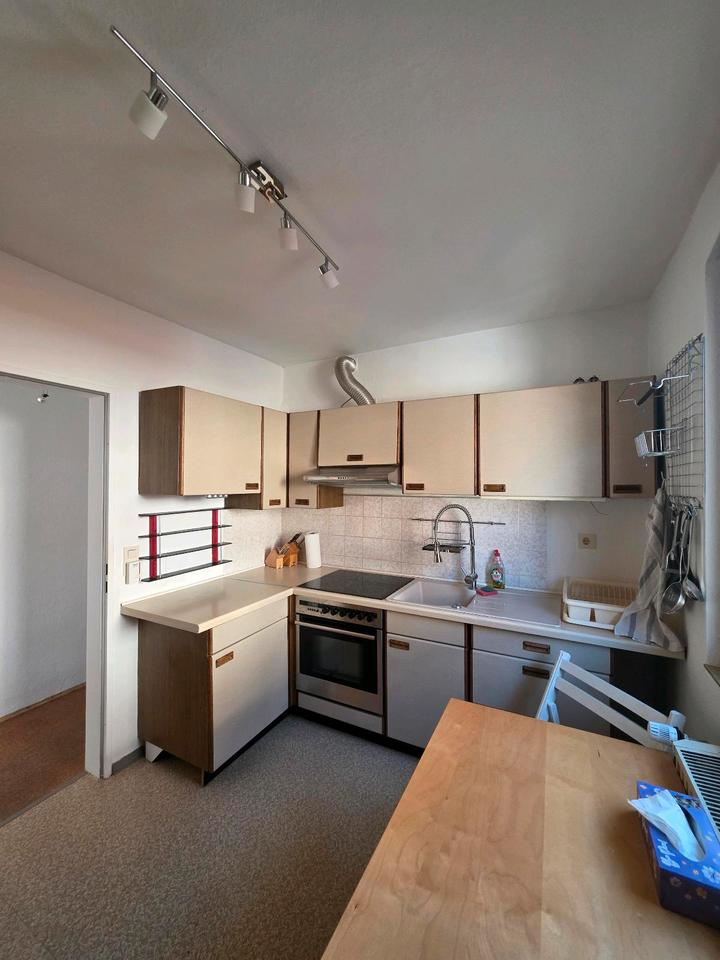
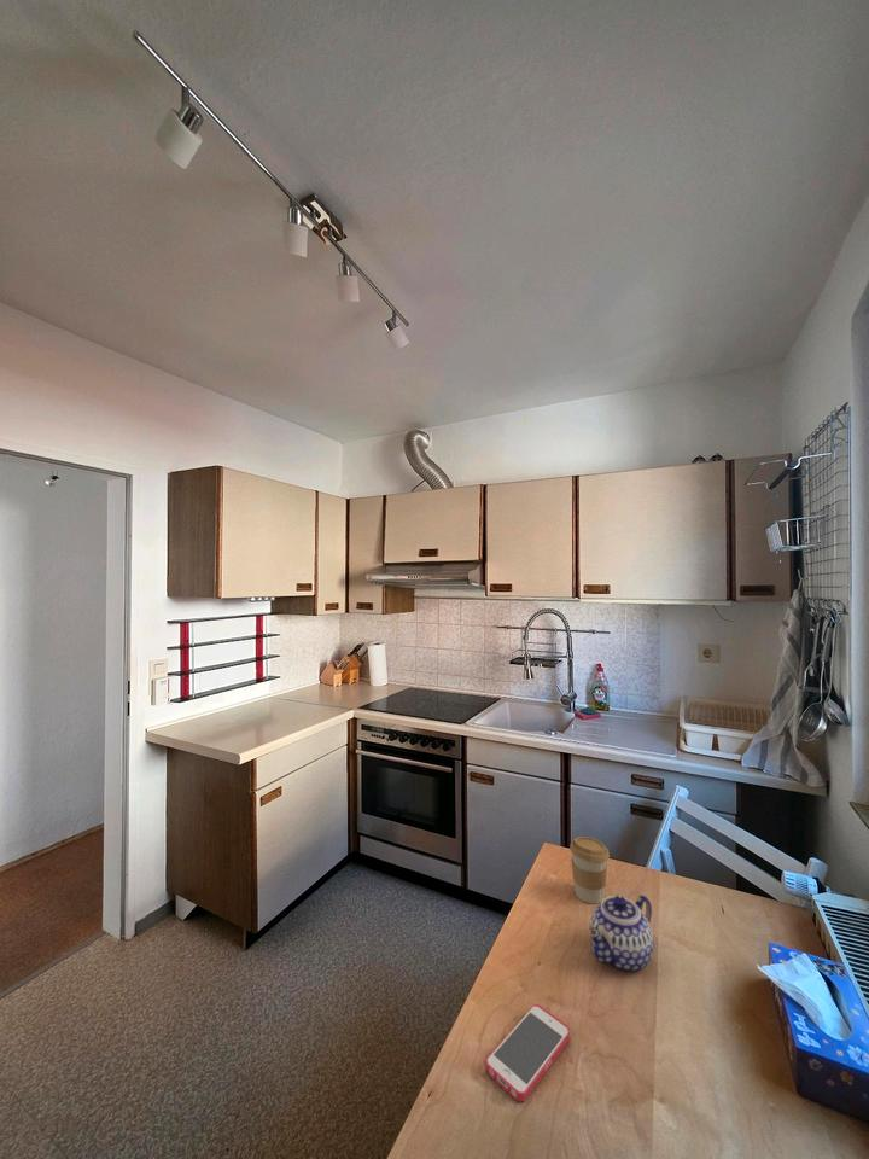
+ smartphone (529, 1048)
+ coffee cup (589, 867)
+ teapot (622, 924)
